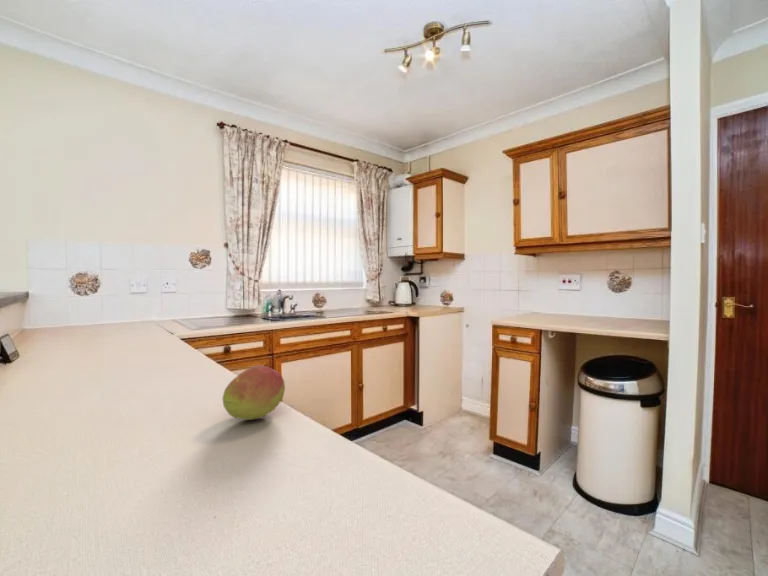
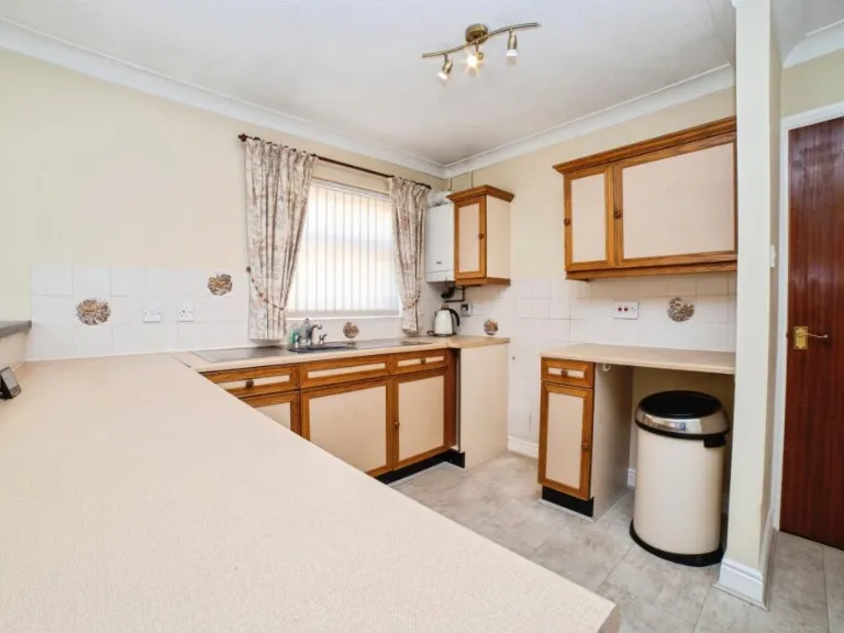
- fruit (255, 392)
